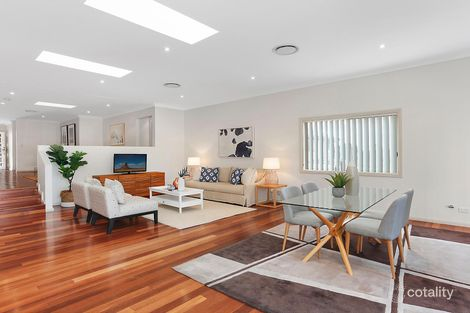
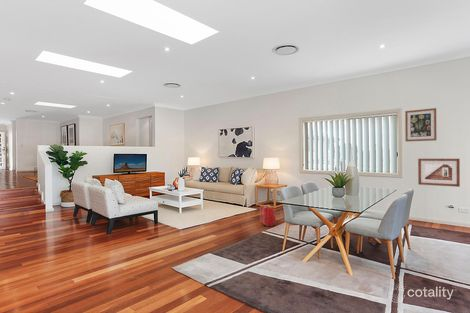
+ wall art (420, 125)
+ backpack (268, 215)
+ picture frame (438, 172)
